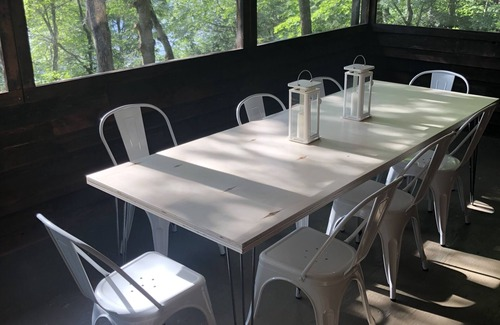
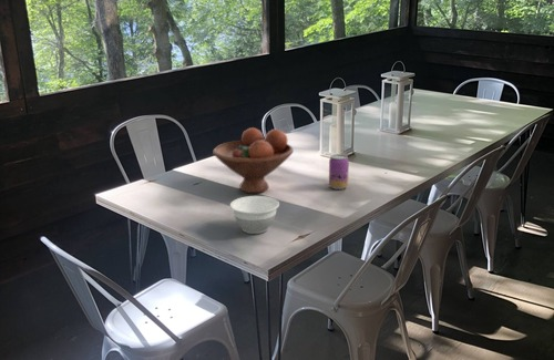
+ beer can (338, 171)
+ fruit bowl (253, 161)
+ bowl (255, 216)
